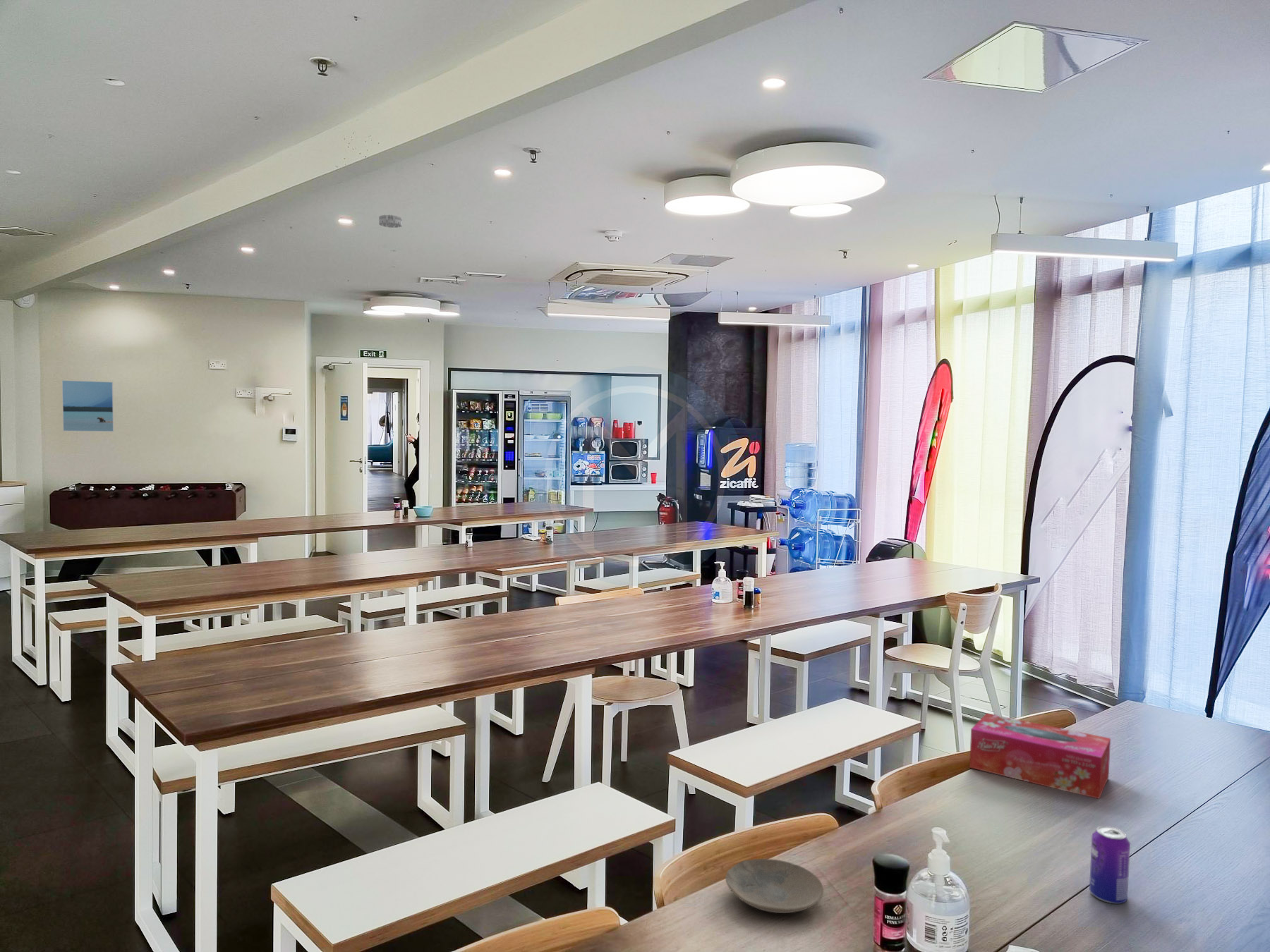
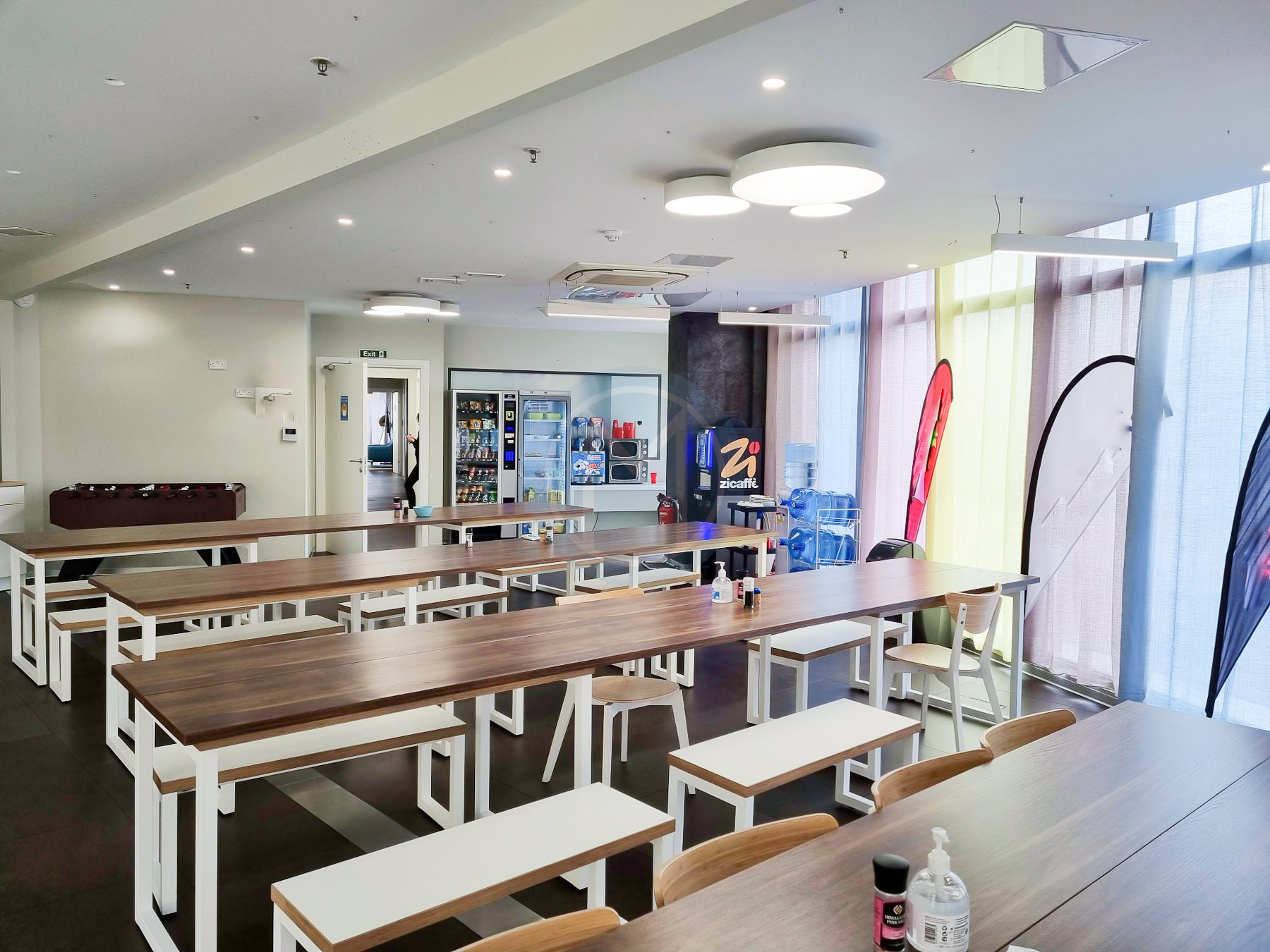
- smoke detector (390, 221)
- beverage can (1109, 865)
- plate (773, 889)
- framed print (88, 406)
- tissue box (1039, 753)
